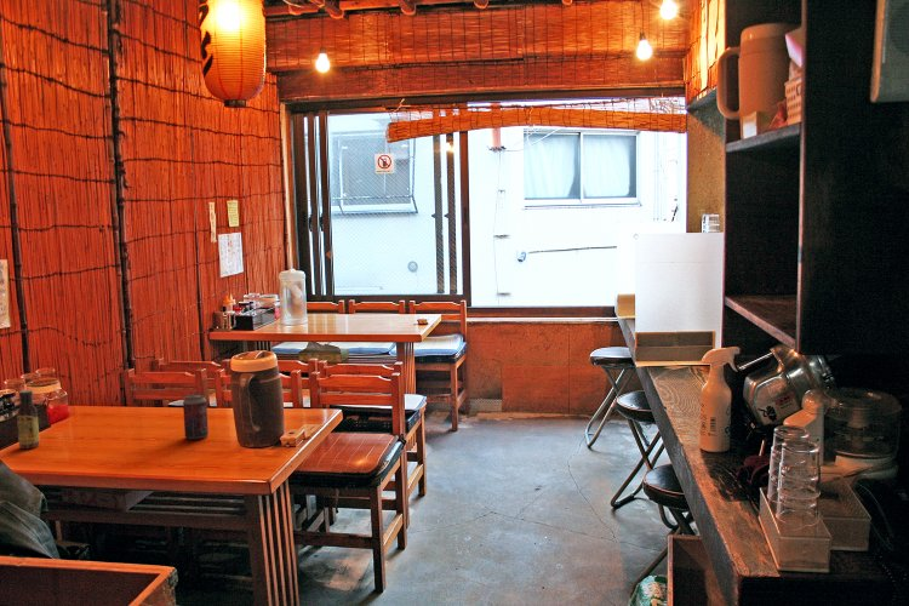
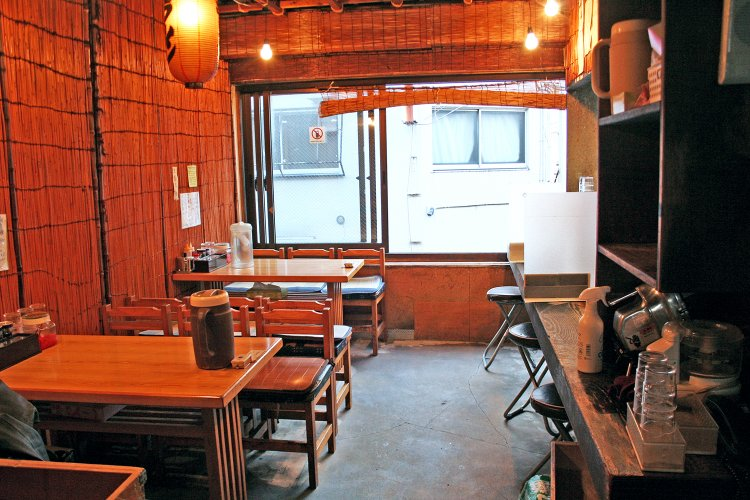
- sauce bottle (27, 418)
- beverage can (195, 416)
